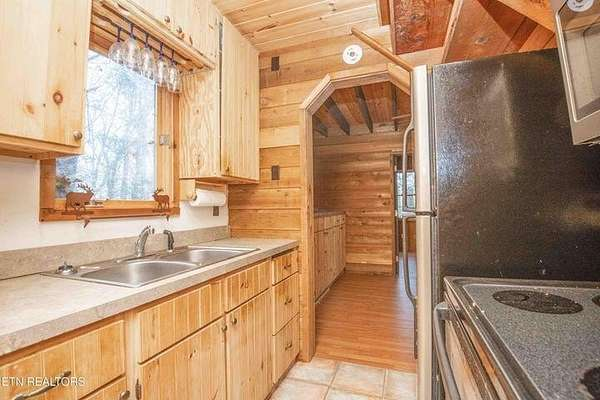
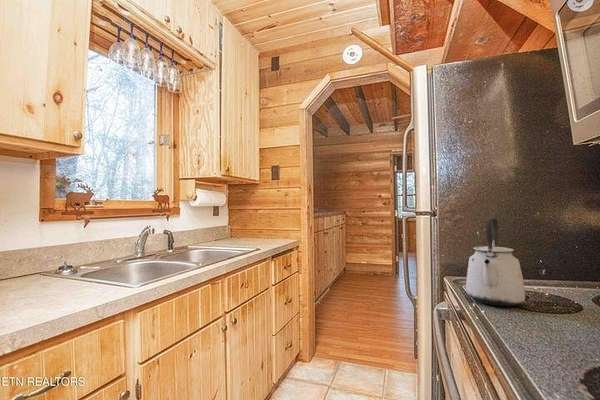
+ kettle (491, 260)
